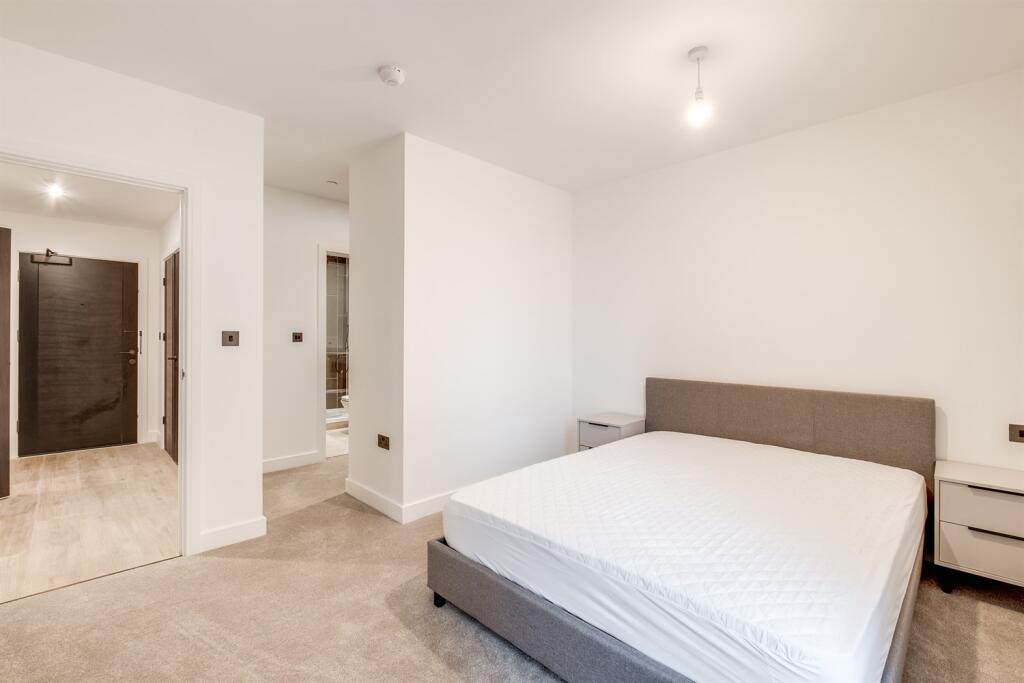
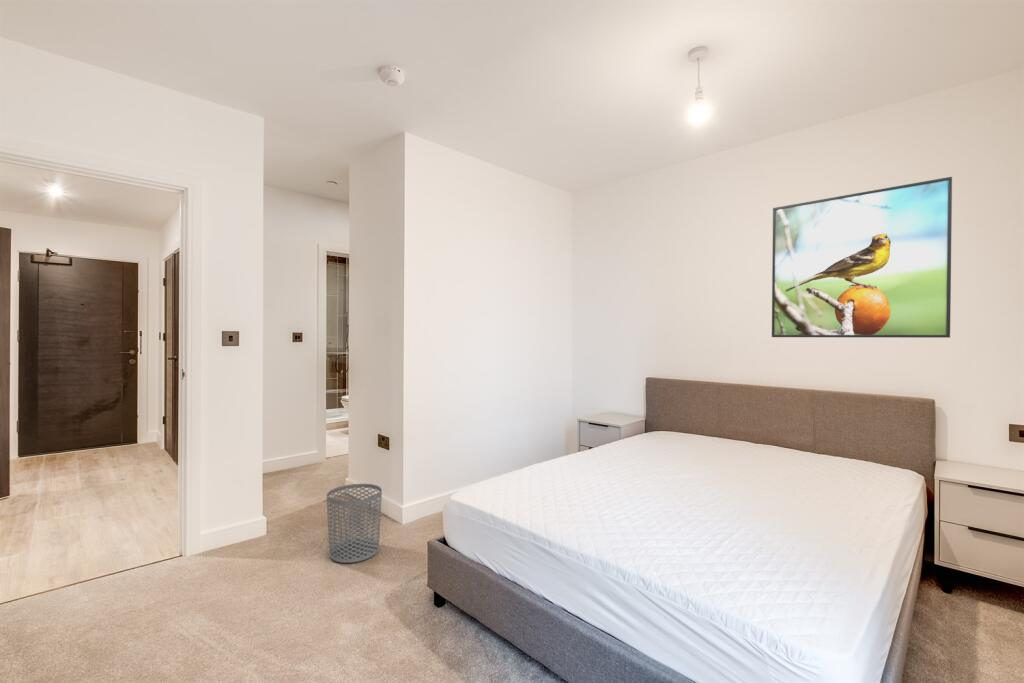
+ waste bin (354, 521)
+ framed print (852, 265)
